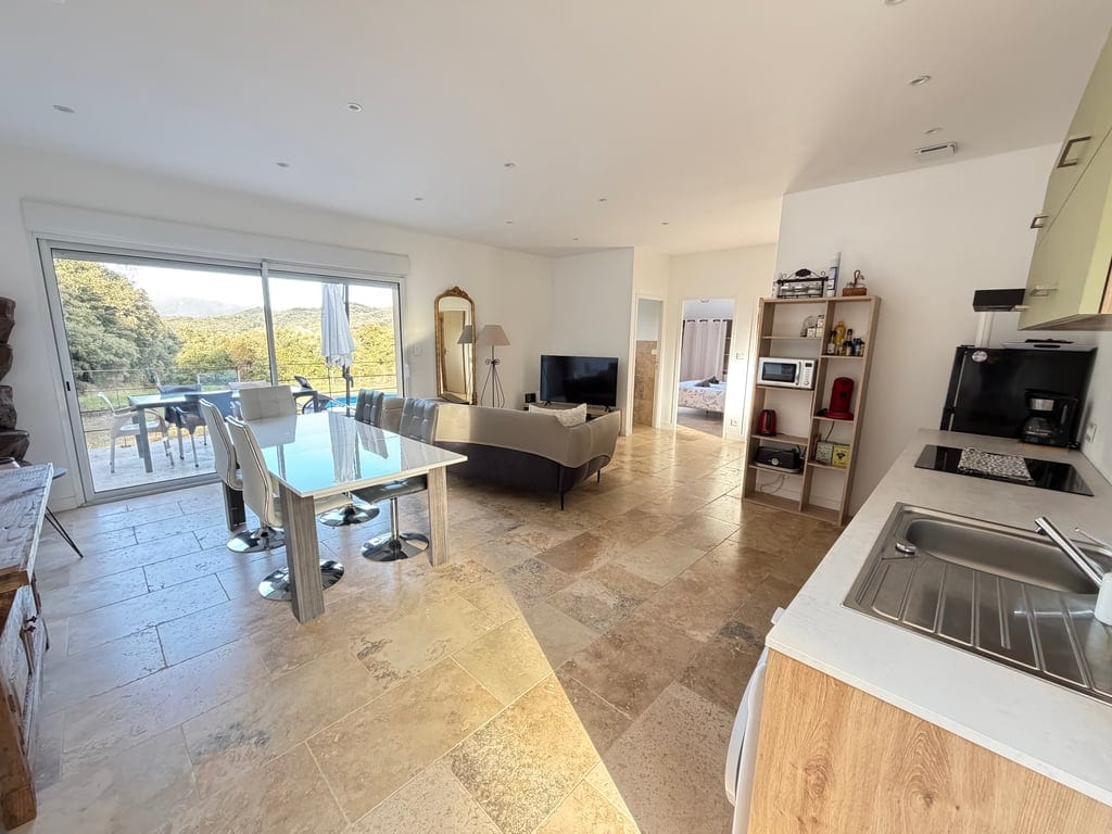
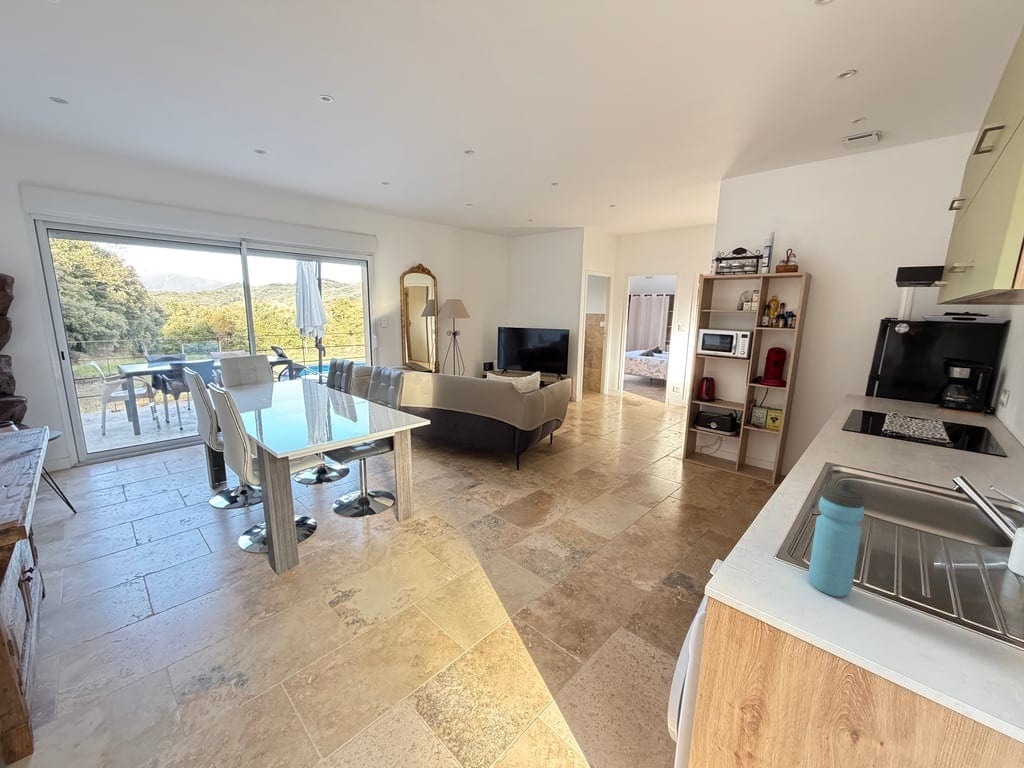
+ water bottle (836, 536)
